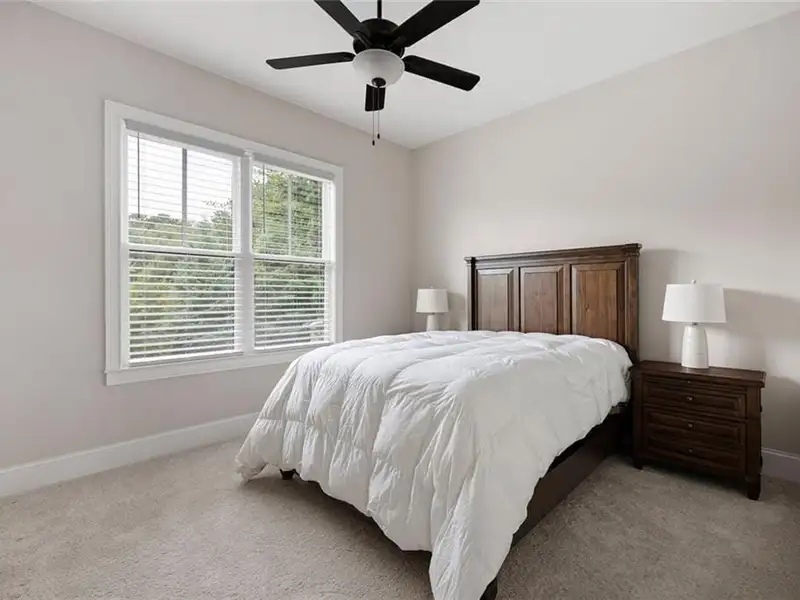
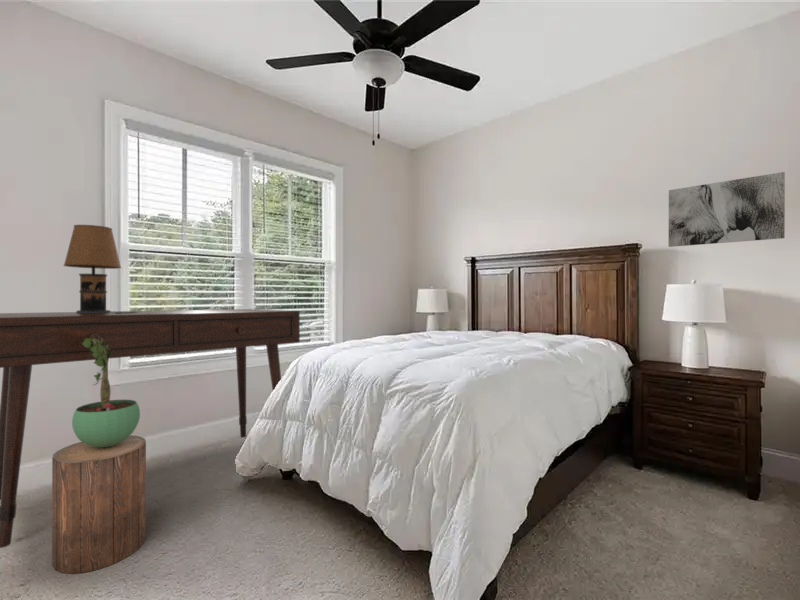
+ table lamp (101, 268)
+ desk (155, 354)
+ stool (101, 498)
+ wall art (722, 212)
+ potted plant (107, 390)
